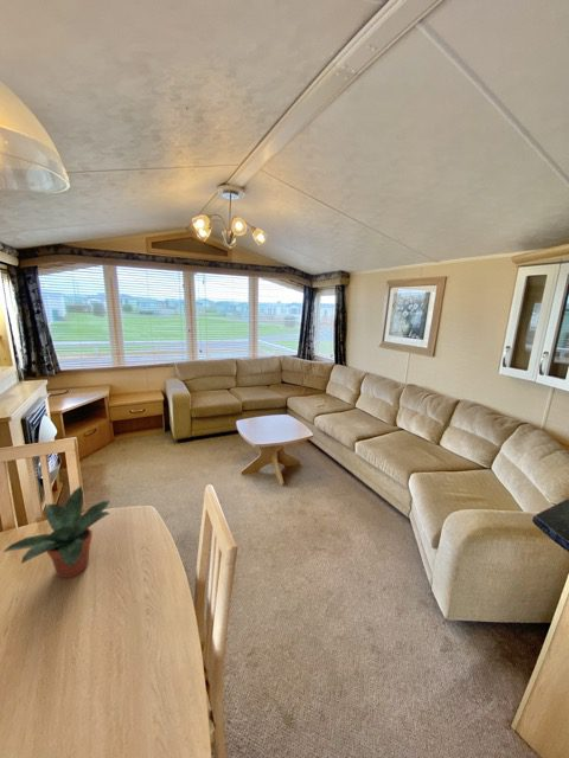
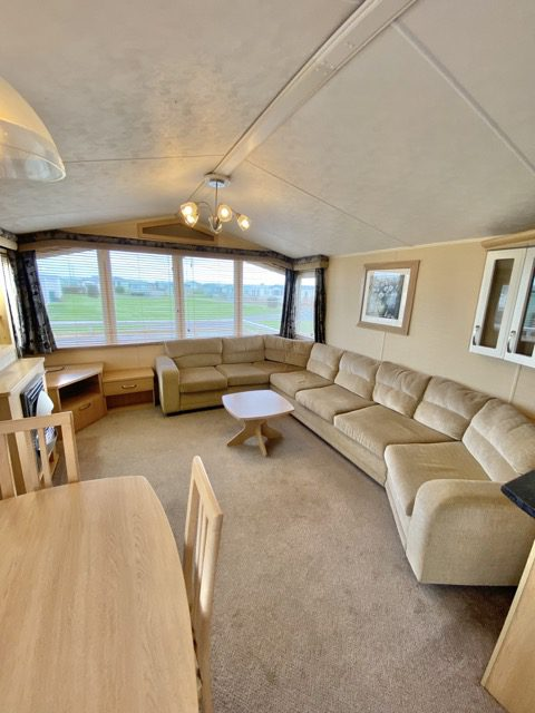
- potted plant (68, 534)
